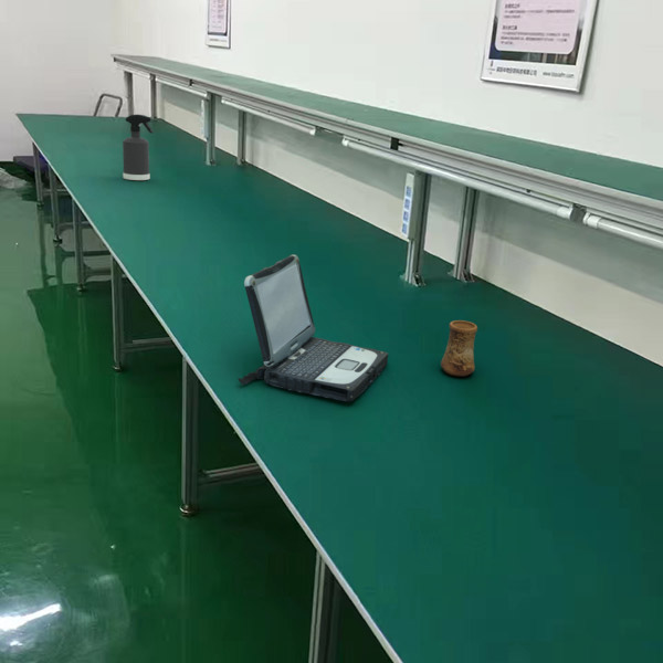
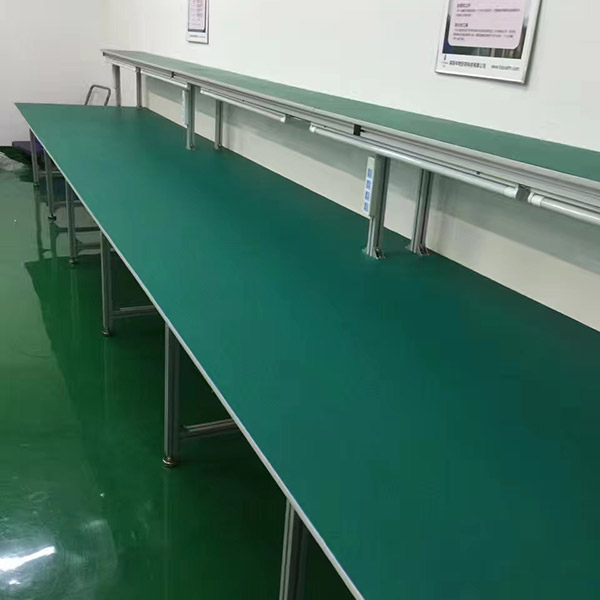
- cup (460, 348)
- spray bottle (137, 146)
- laptop (313, 323)
